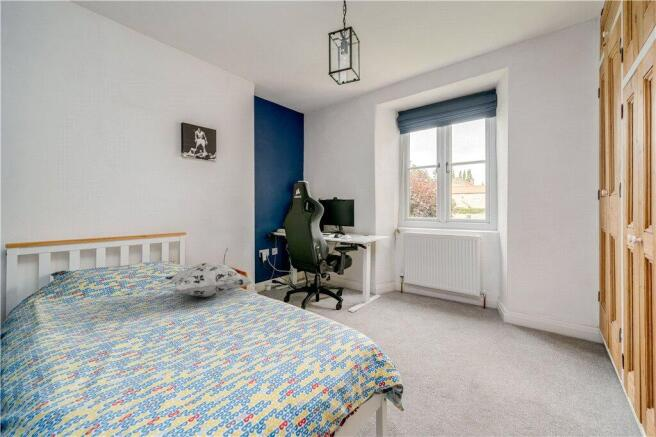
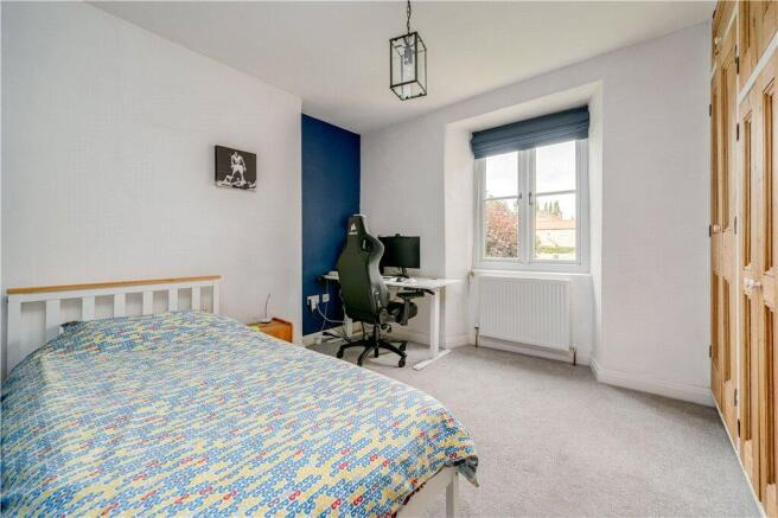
- decorative pillow (207, 279)
